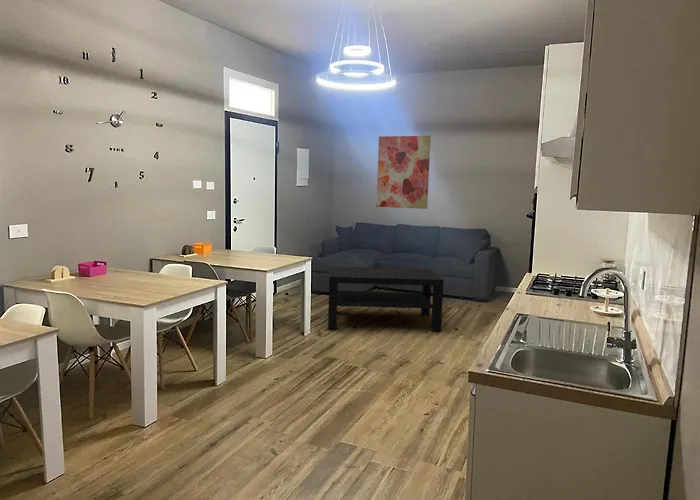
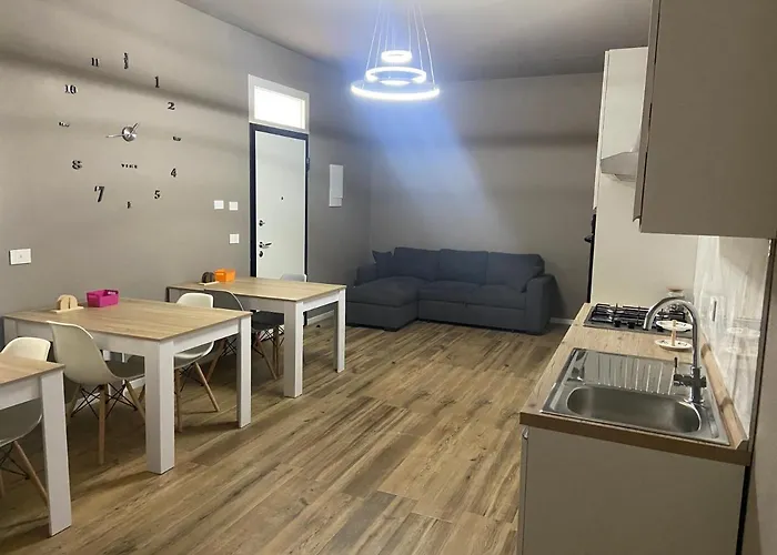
- coffee table (382, 297)
- wall art (402, 172)
